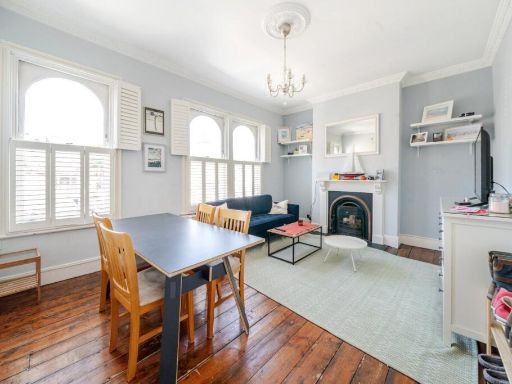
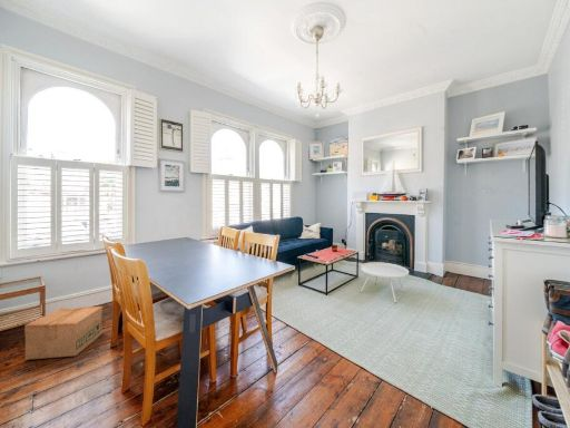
+ cardboard box (67, 330)
